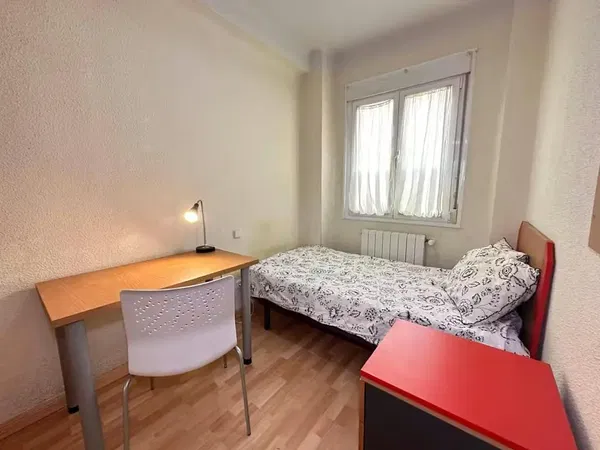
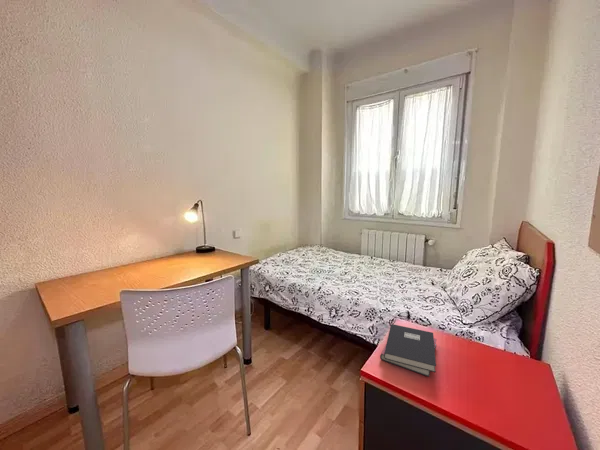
+ hardback book (409, 347)
